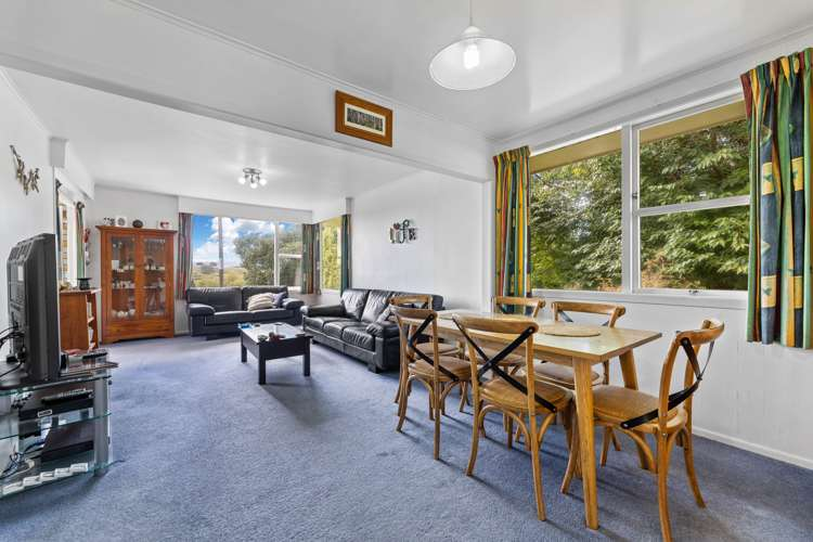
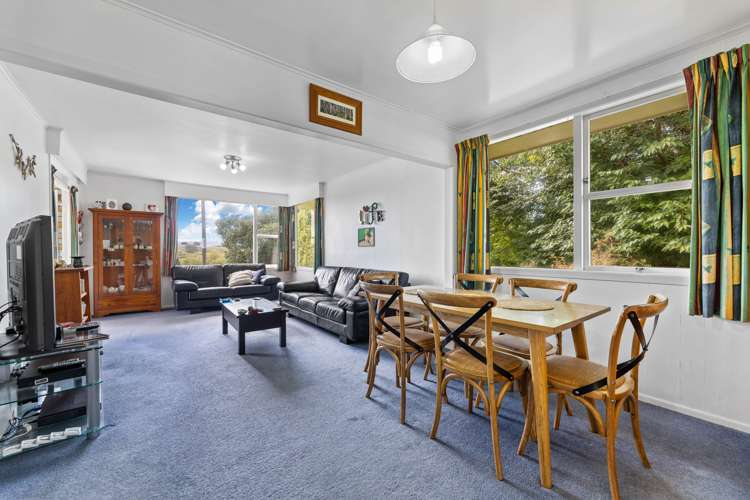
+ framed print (366, 237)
